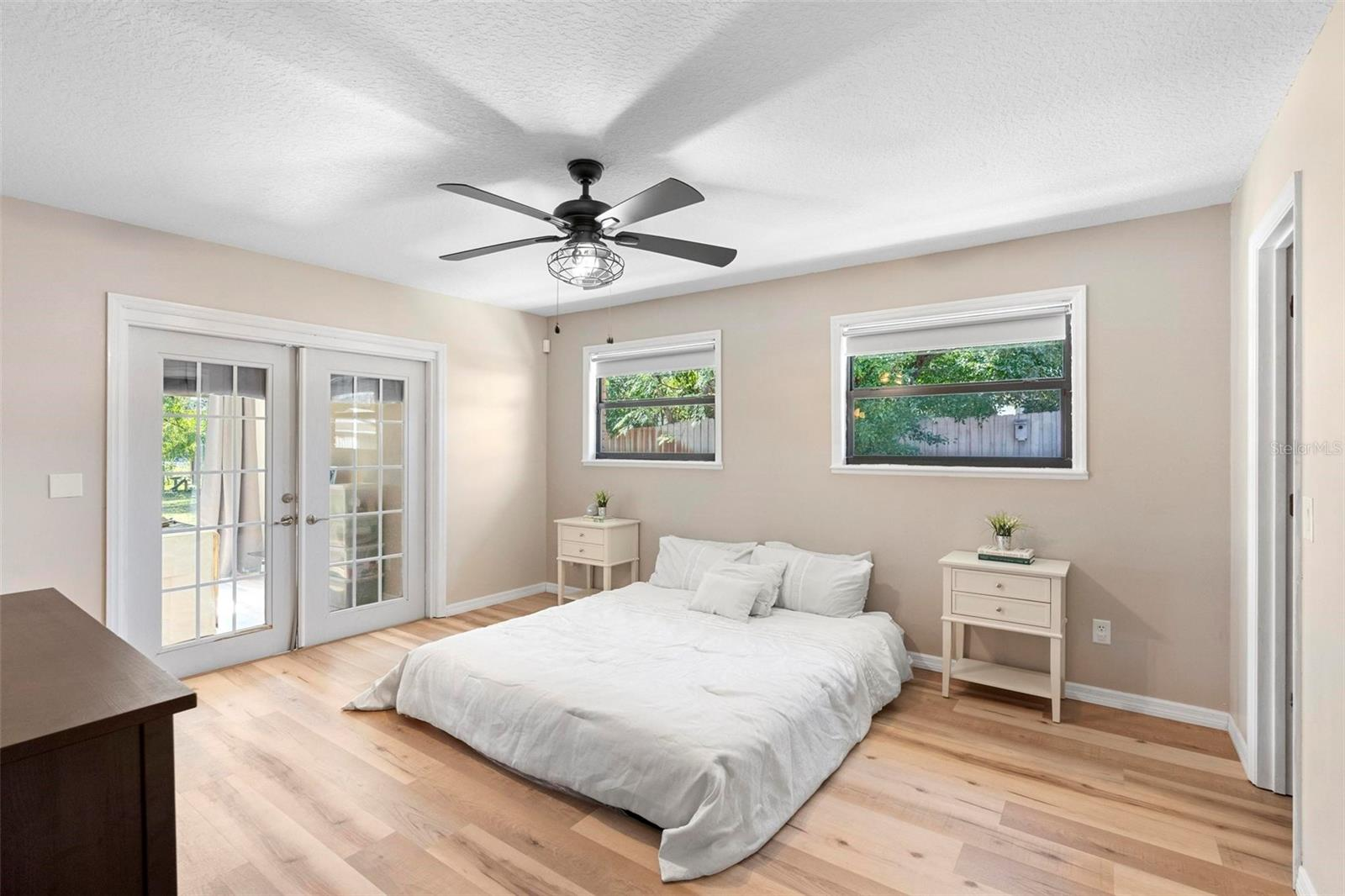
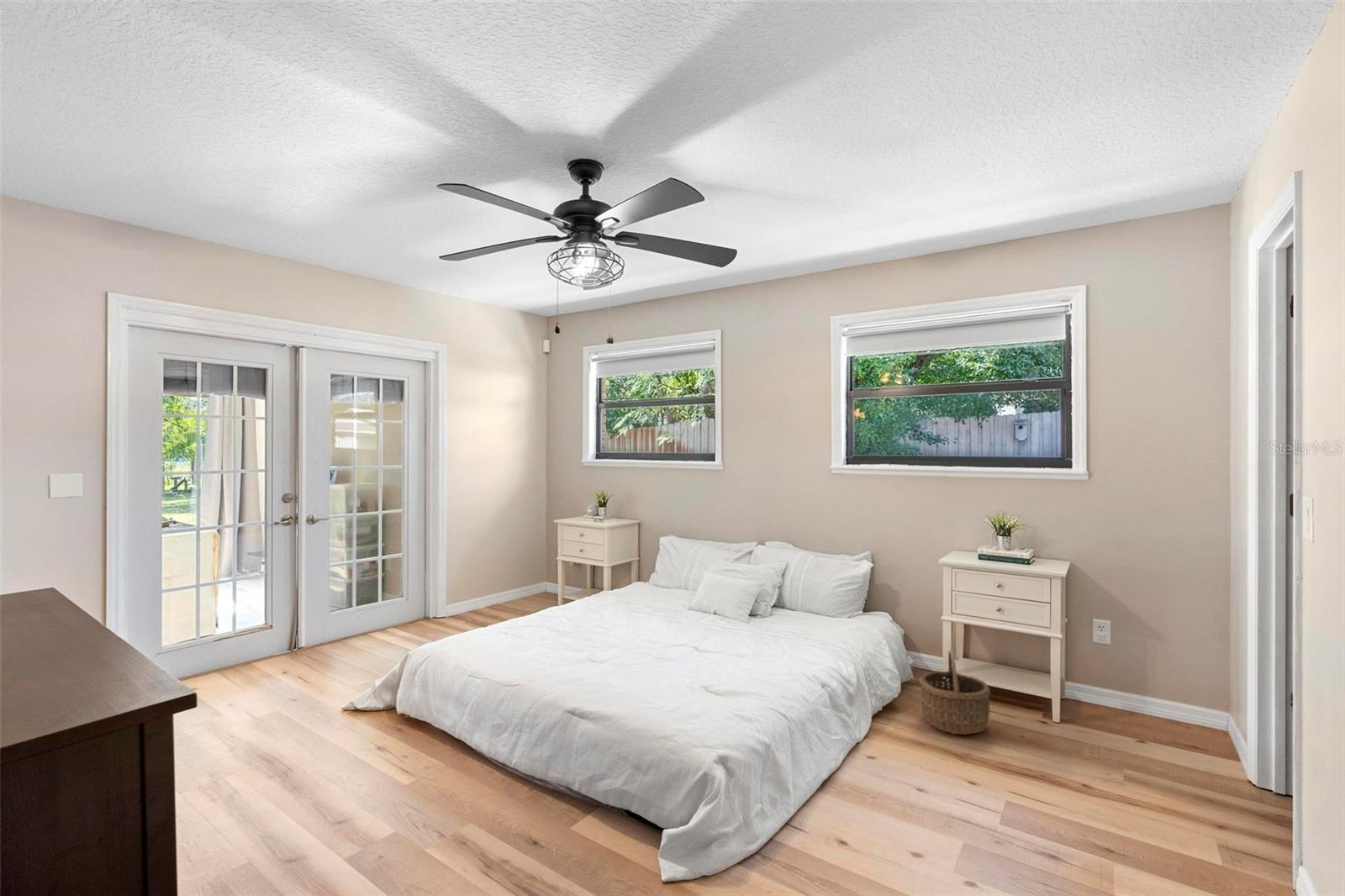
+ wicker basket (954, 688)
